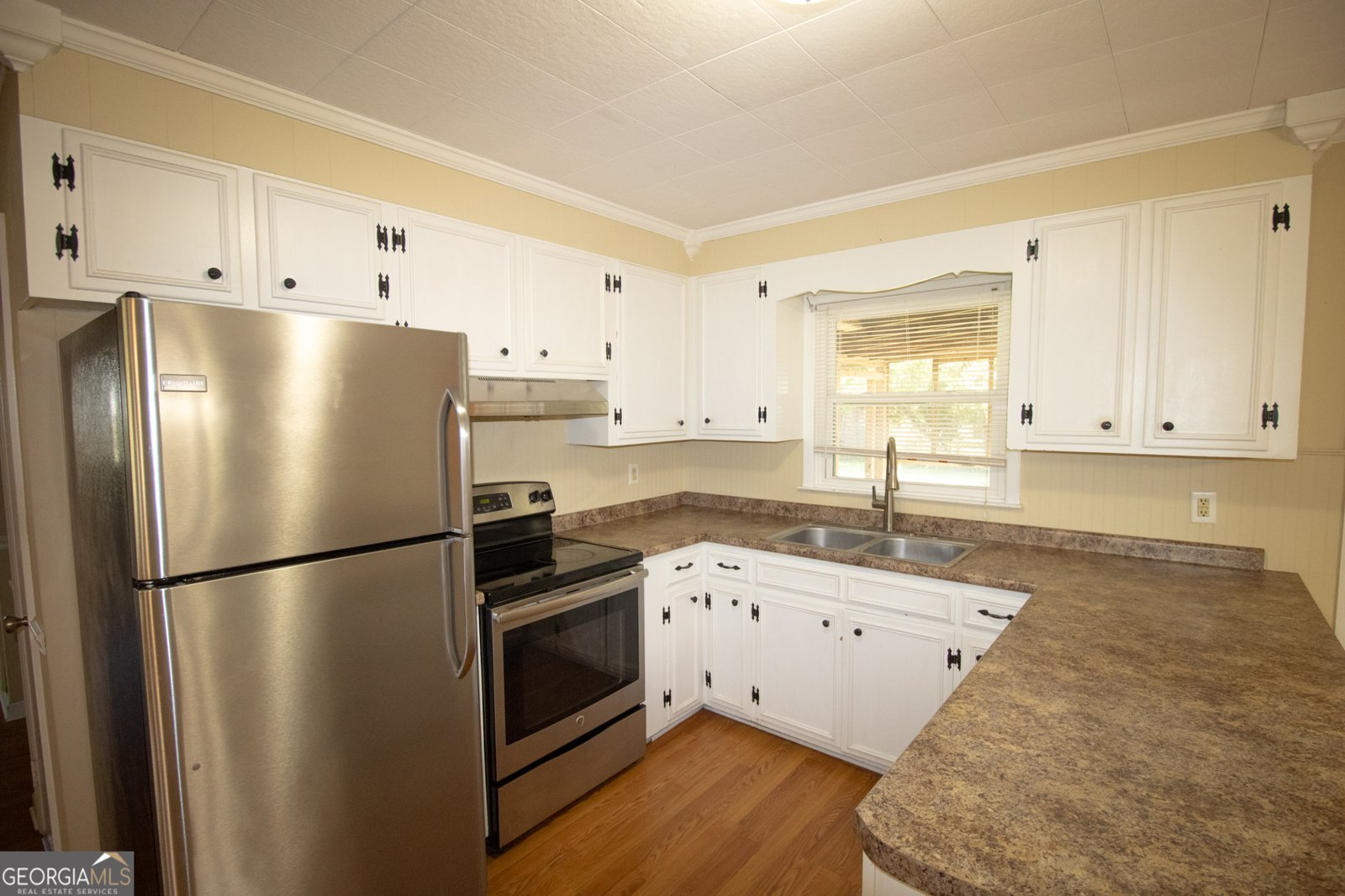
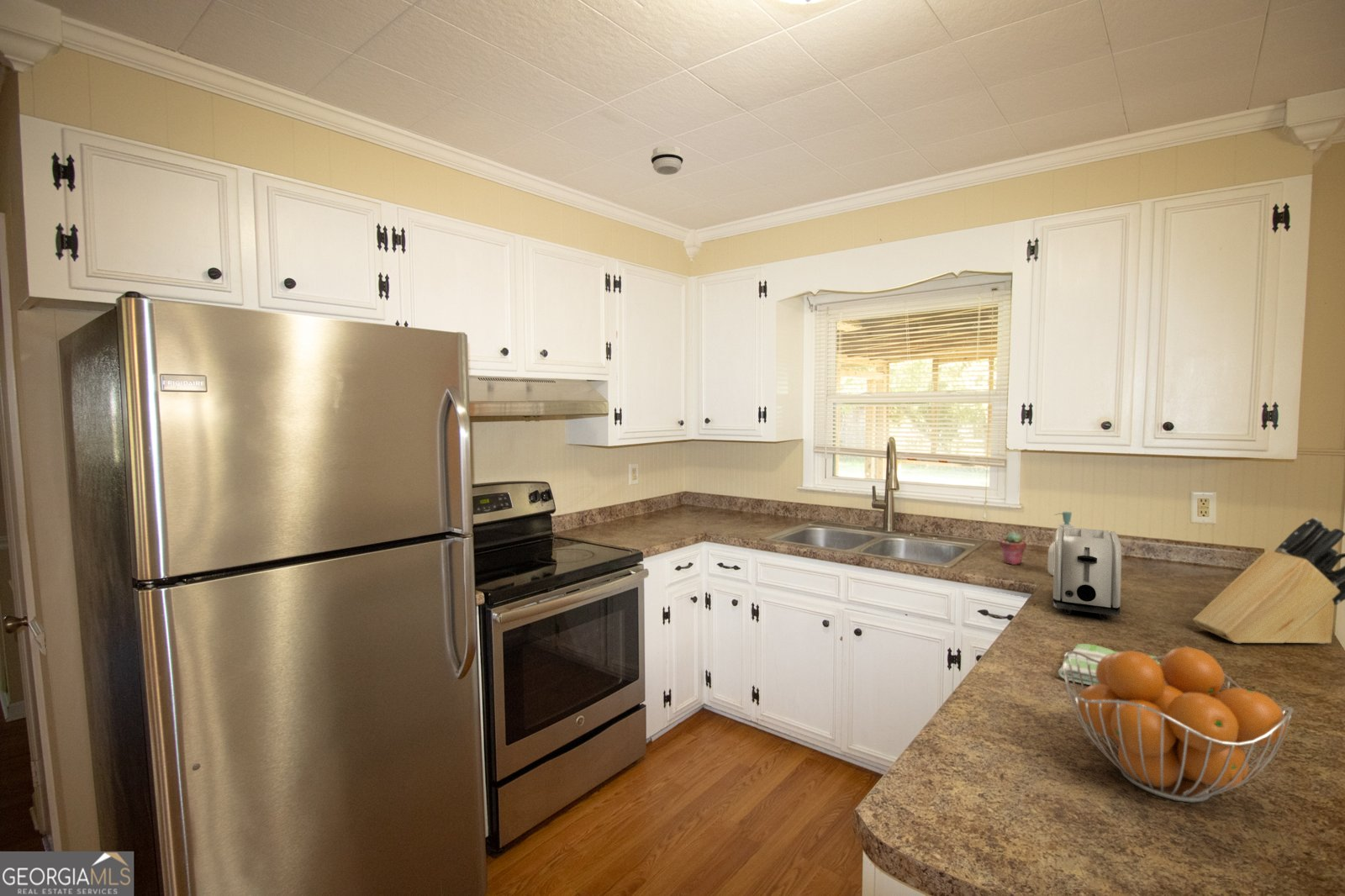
+ soap bottle (1054, 541)
+ dish towel (1105, 656)
+ toaster (1085, 570)
+ knife block (1280, 578)
+ fruit basket (1166, 716)
+ smoke detector (667, 161)
+ potted succulent (1012, 547)
